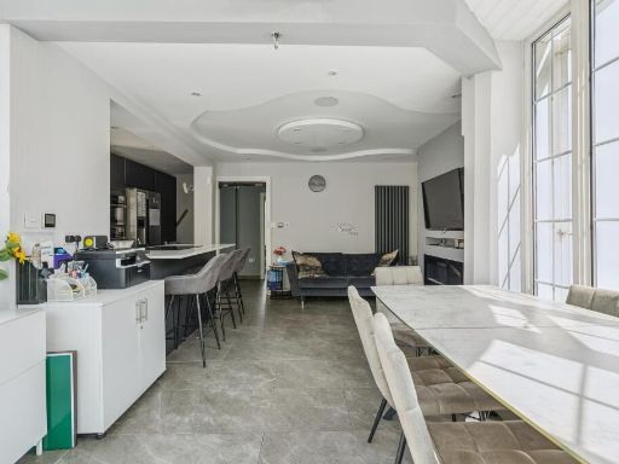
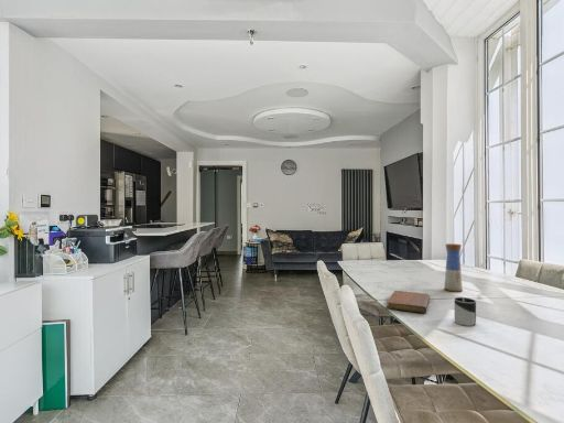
+ cup (465, 311)
+ vase (453, 267)
+ notebook (409, 300)
